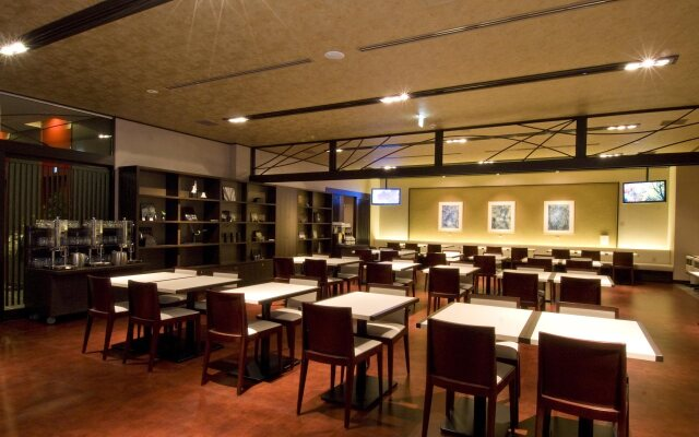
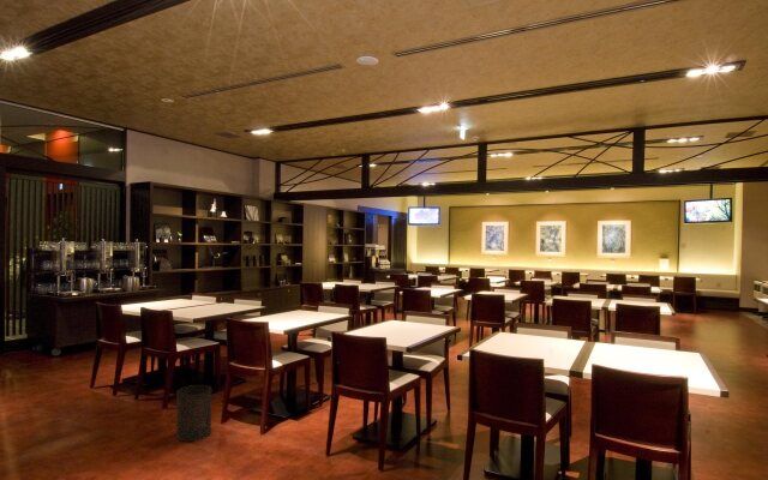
+ trash can (193, 412)
